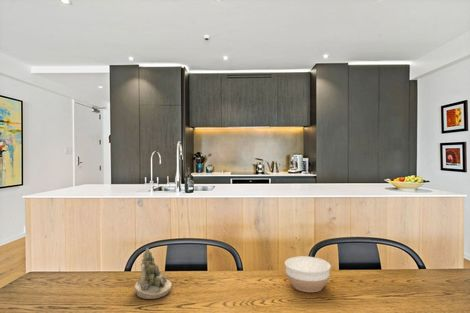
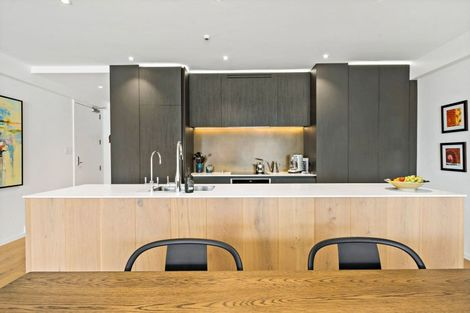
- succulent planter (153, 270)
- bowl (307, 274)
